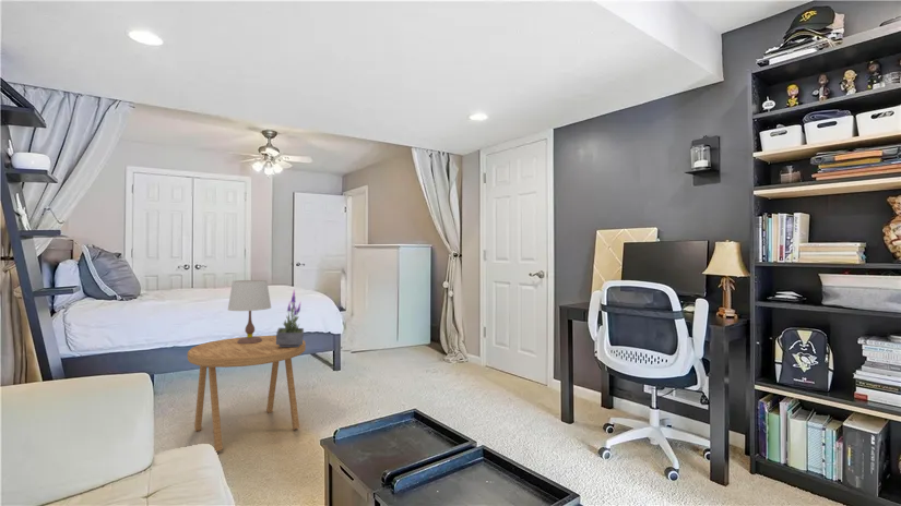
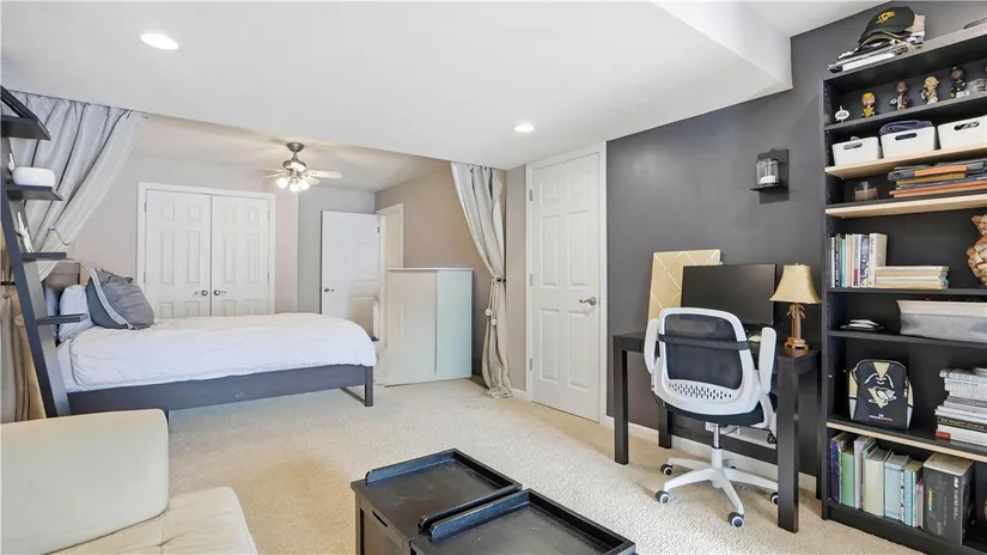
- side table (269, 390)
- table lamp (249, 311)
- potted plant (288, 317)
